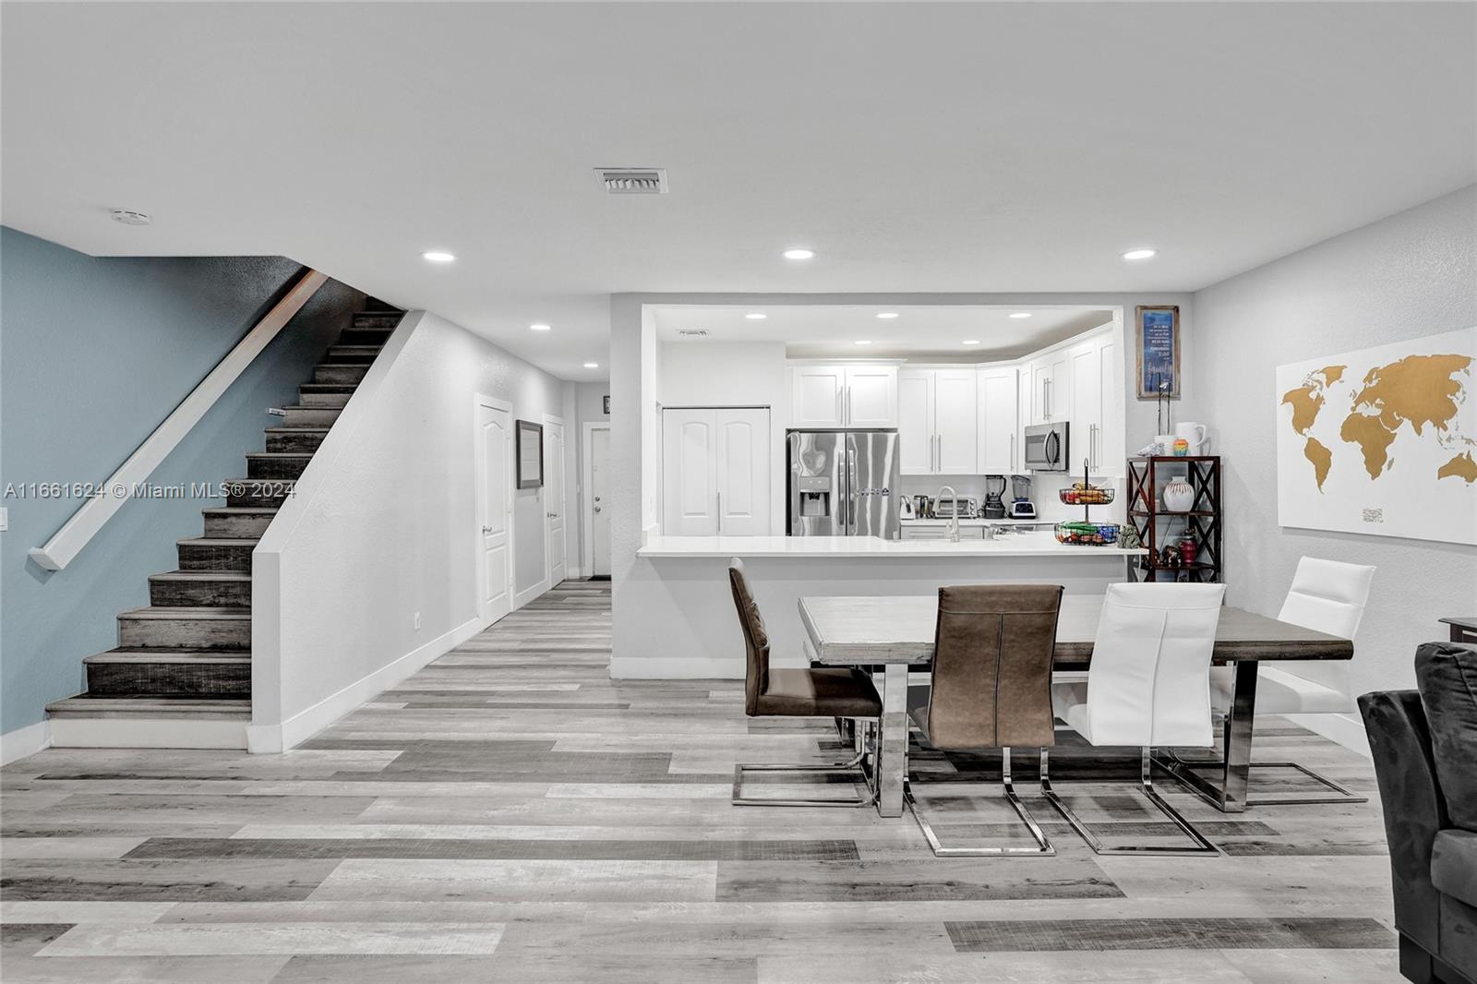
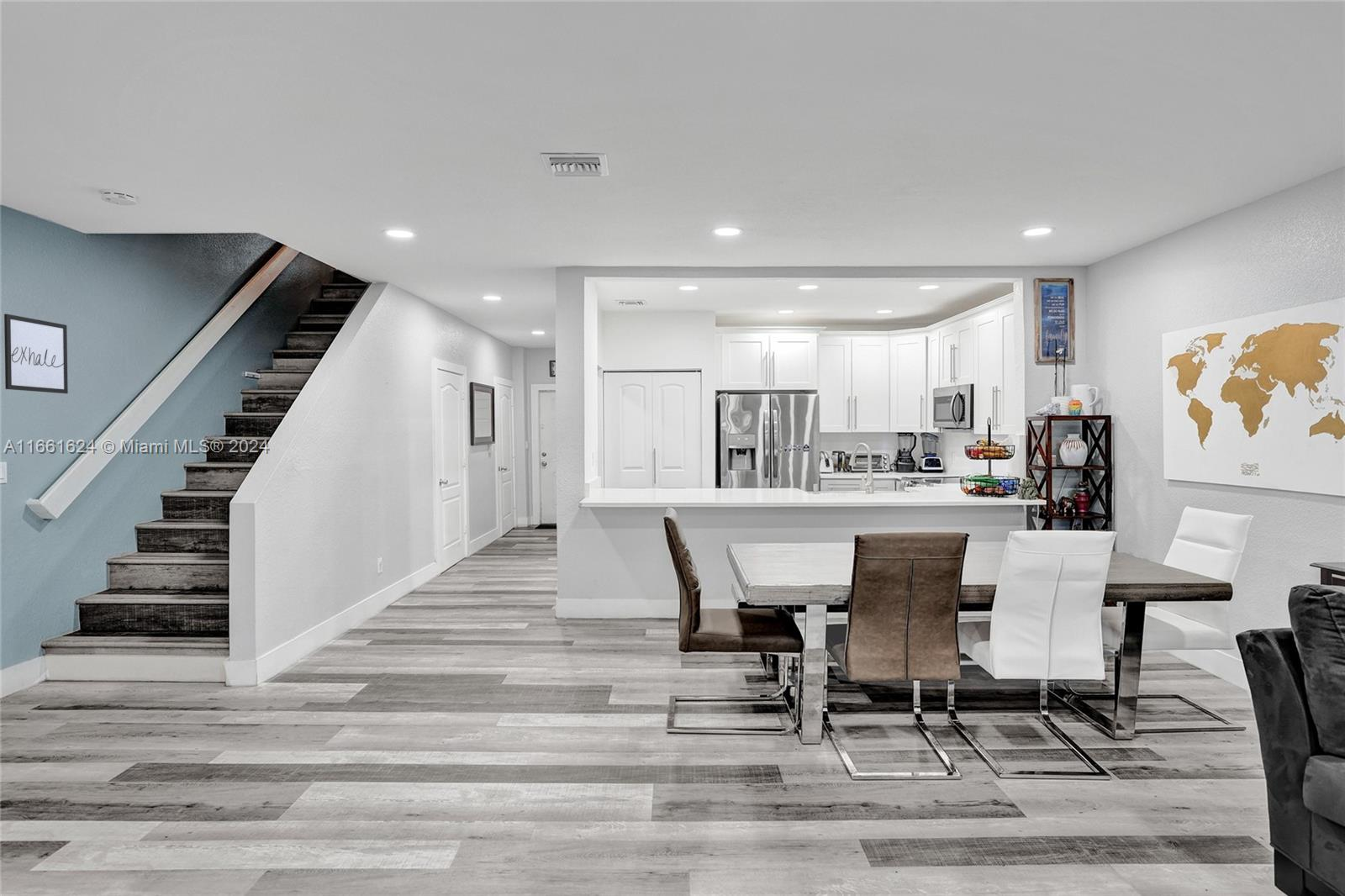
+ wall art (37, 356)
